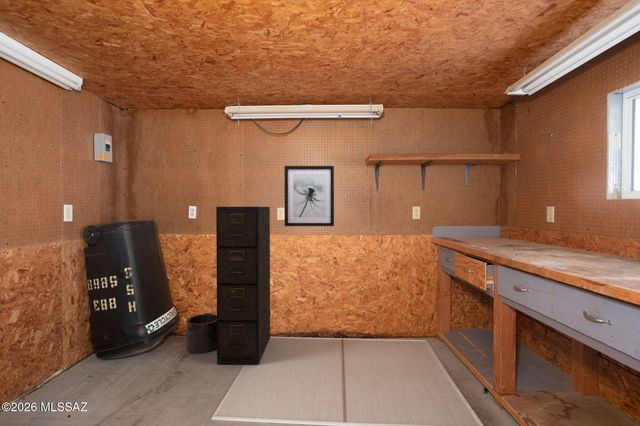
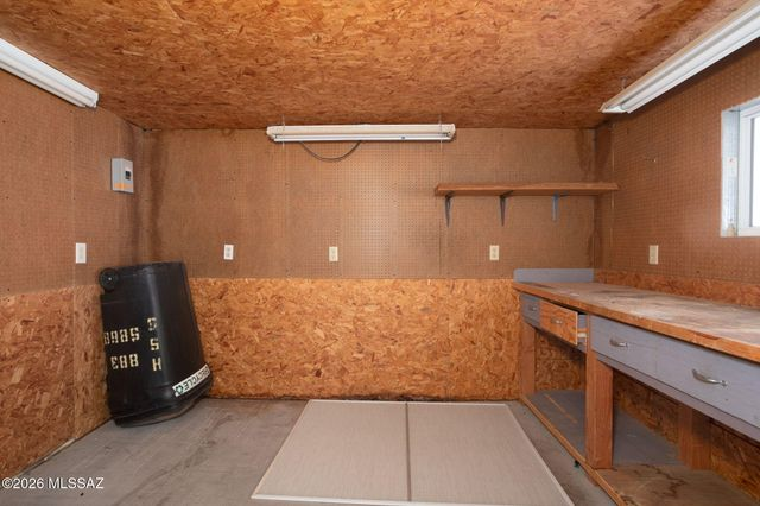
- filing cabinet (245, 278)
- wall art (309, 196)
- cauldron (203, 332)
